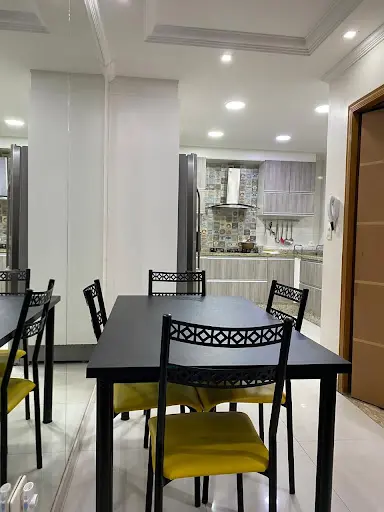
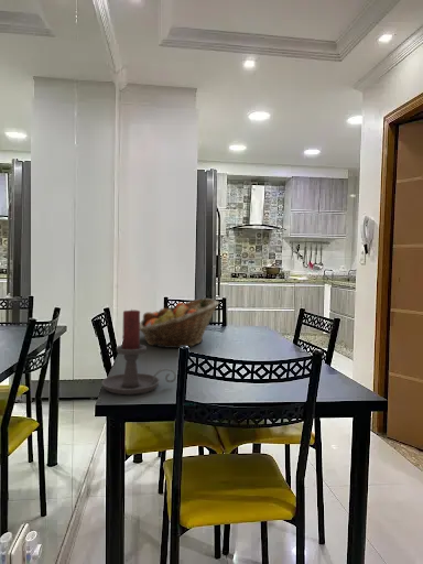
+ fruit basket (177, 321)
+ candle holder (139, 348)
